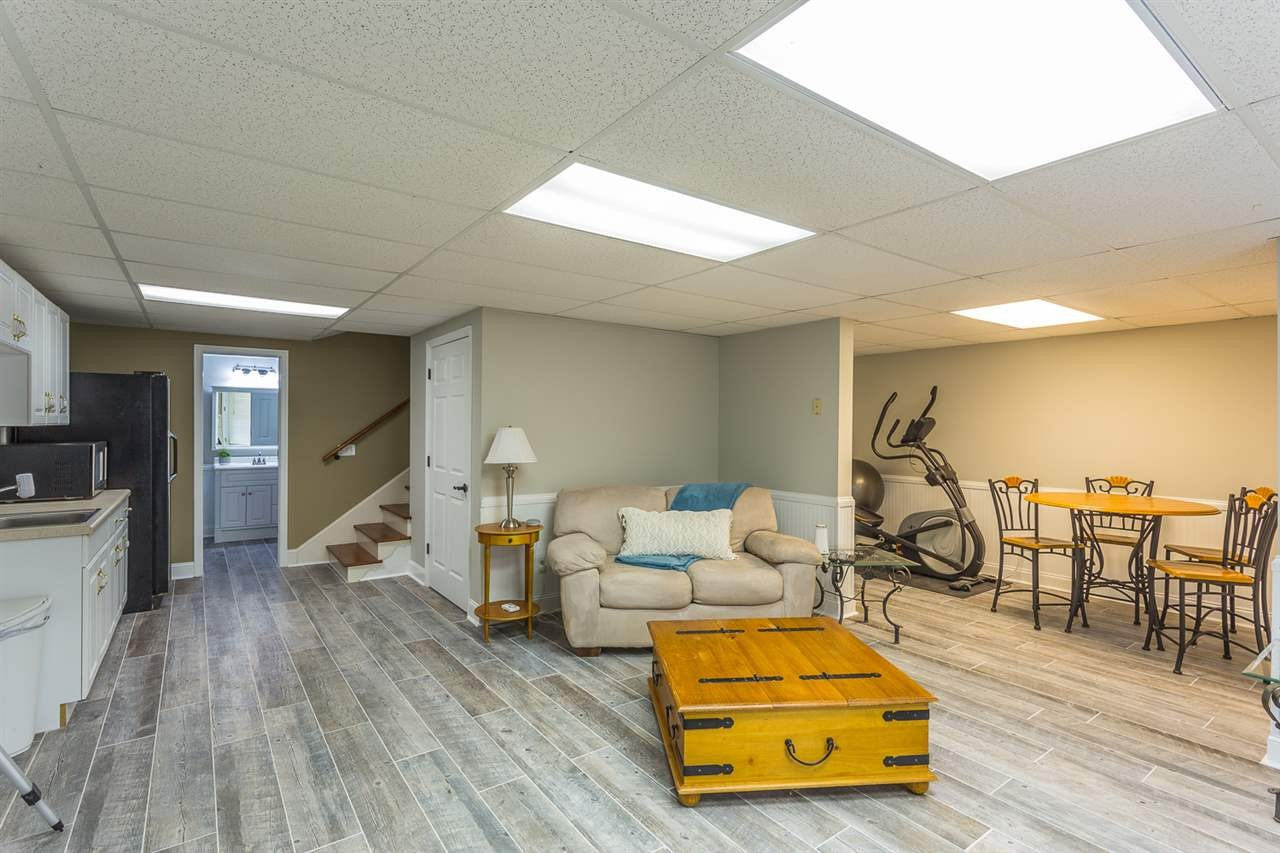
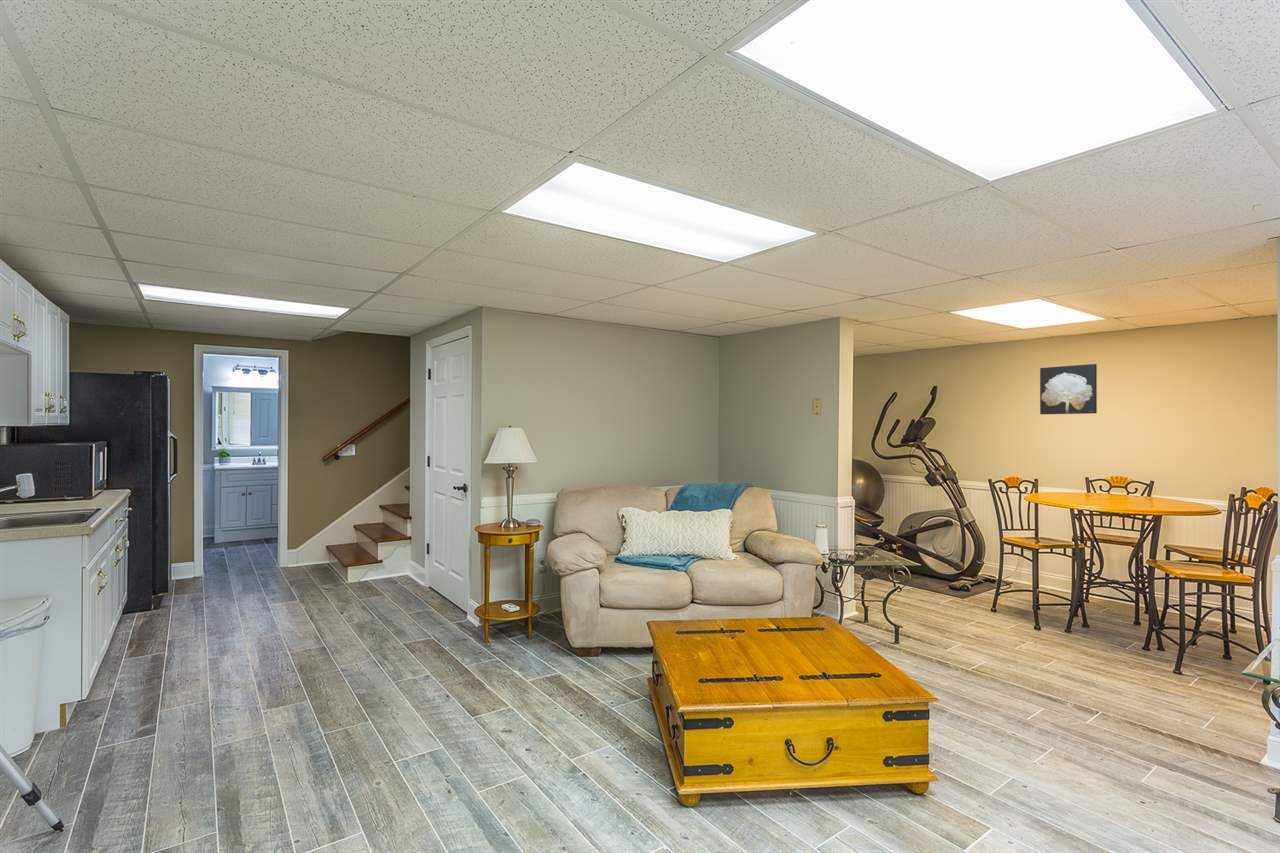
+ wall art (1067, 390)
